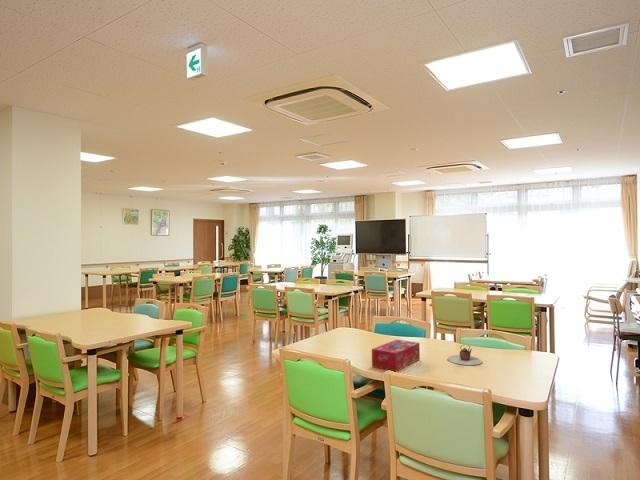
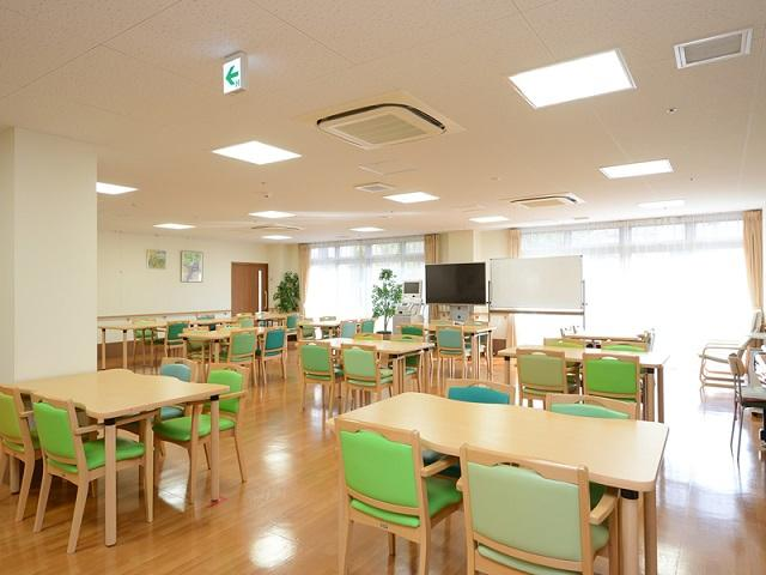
- tissue box (396, 354)
- teapot (464, 352)
